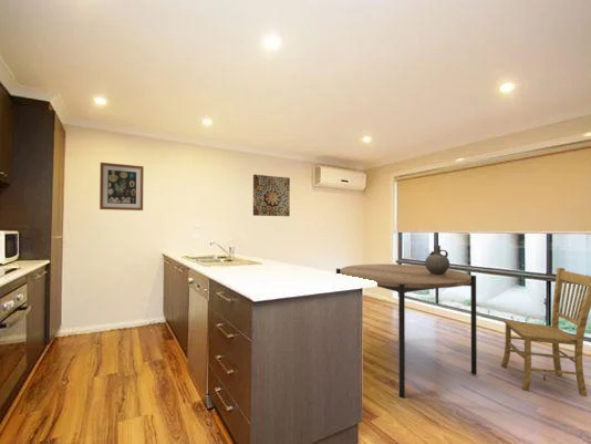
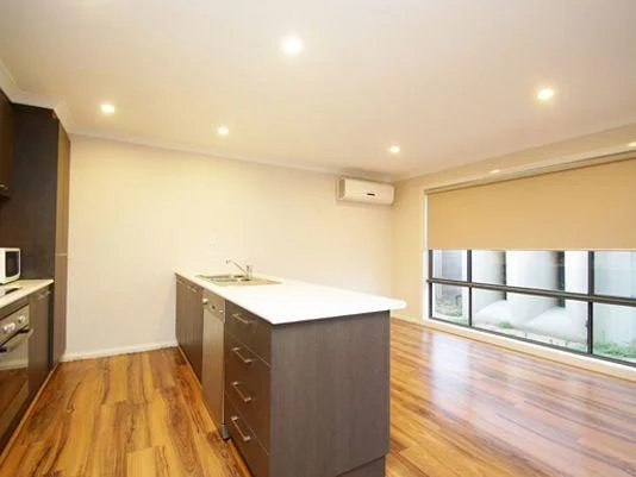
- wall art (271, 196)
- ceramic jug (437, 259)
- dining chair (546, 326)
- wall art (122, 187)
- dining table (401, 317)
